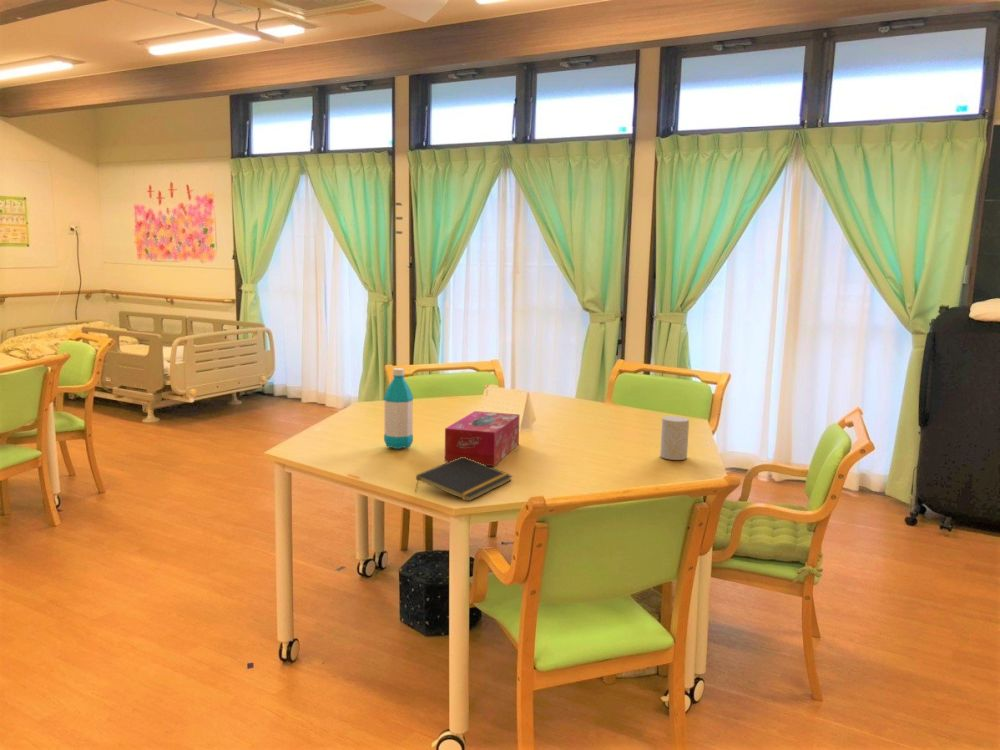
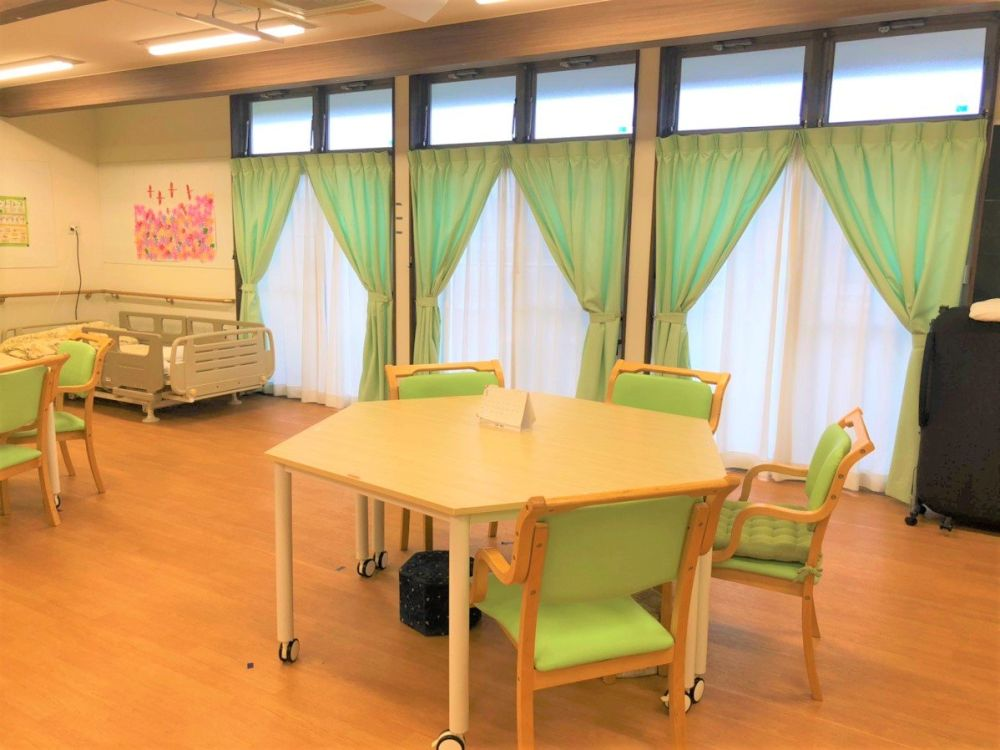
- water bottle (398, 408)
- notepad (465, 477)
- cup (674, 437)
- tissue box (483, 436)
